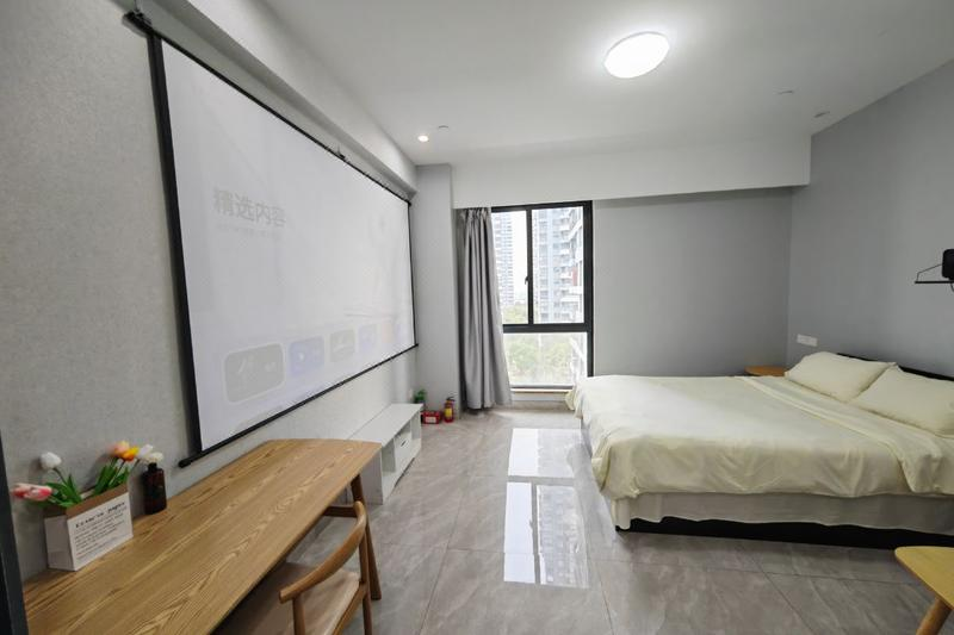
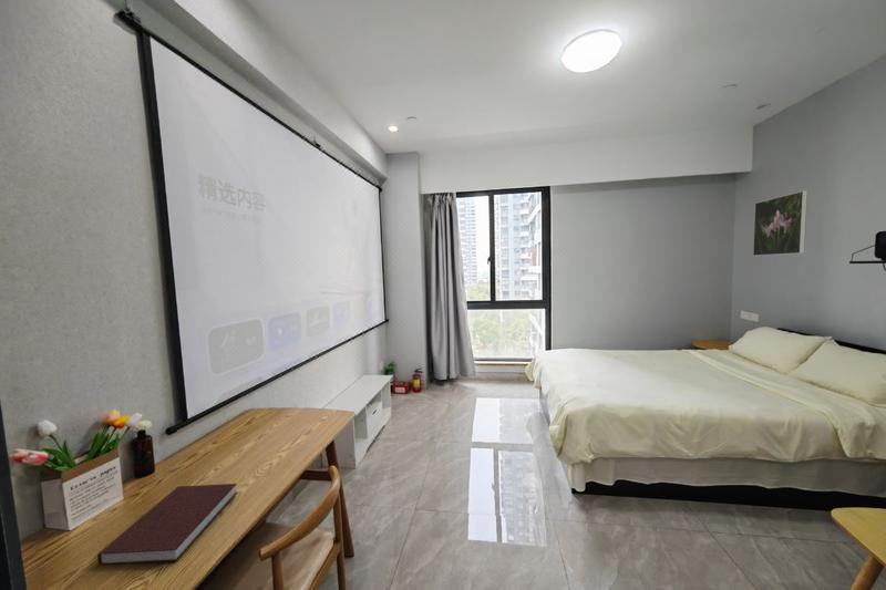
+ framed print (777, 226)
+ notebook (176, 518)
